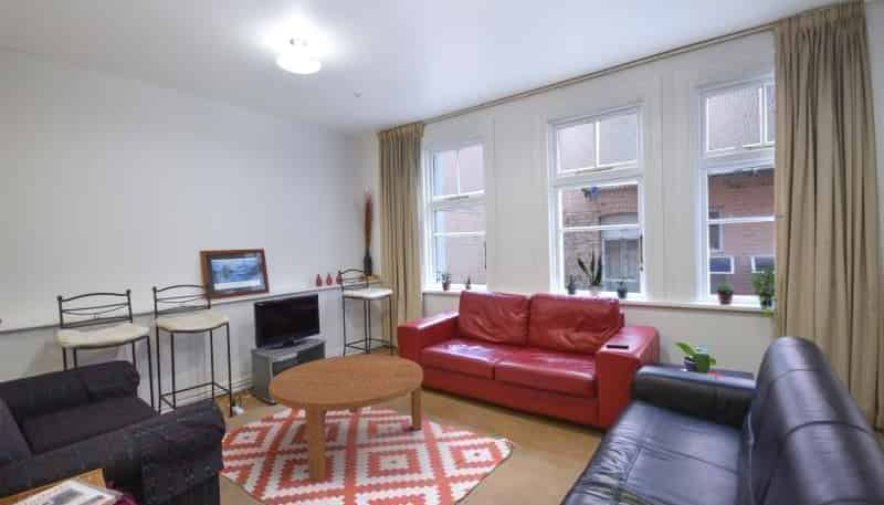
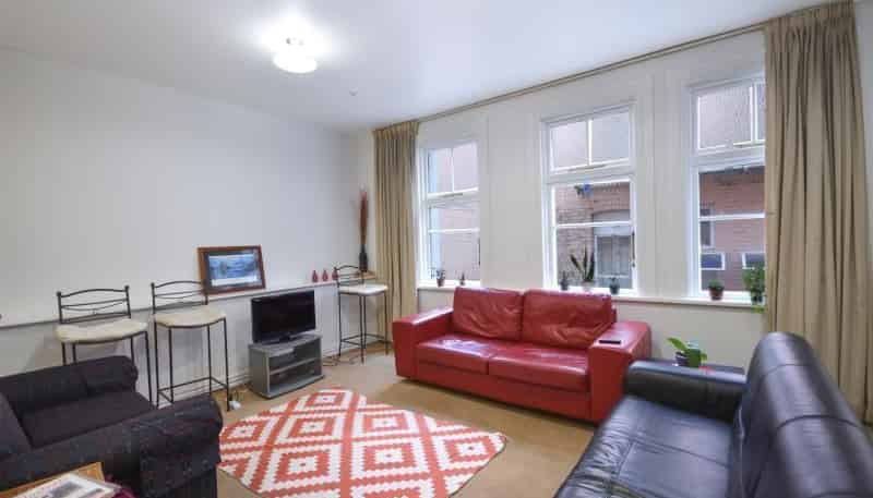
- coffee table (349, 407)
